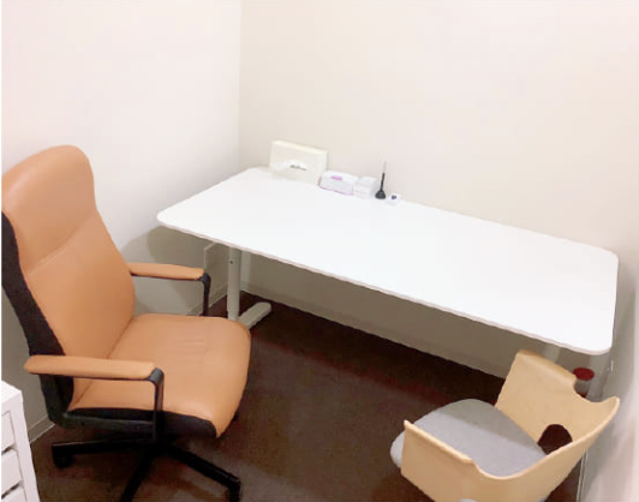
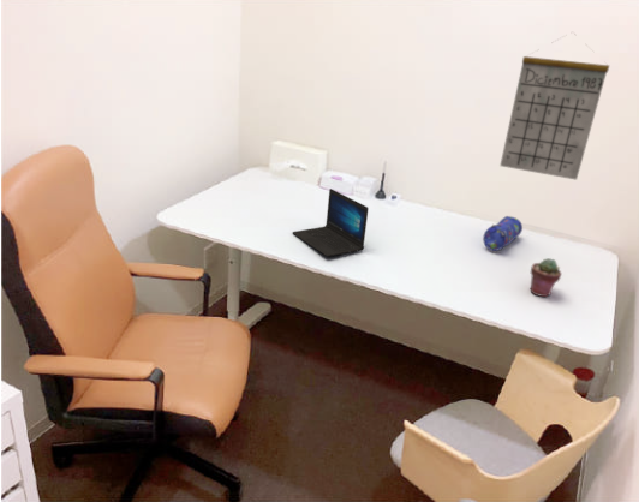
+ calendar (554, 104)
+ potted succulent (544, 275)
+ pencil case (502, 232)
+ laptop (329, 221)
